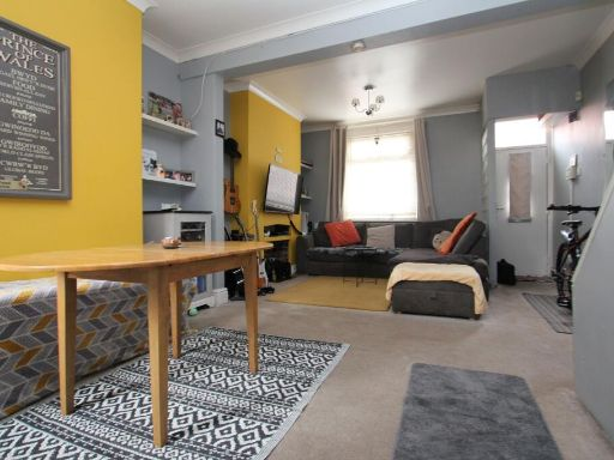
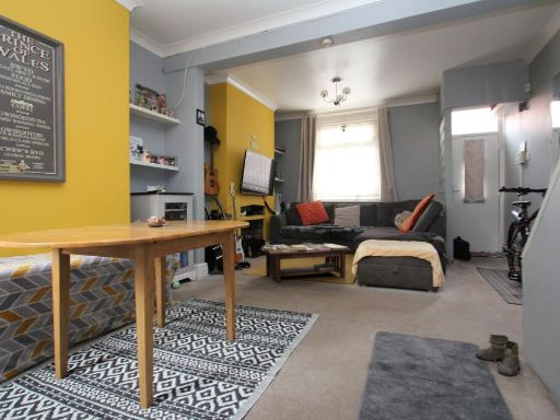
+ boots (499, 351)
+ coffee table (302, 257)
